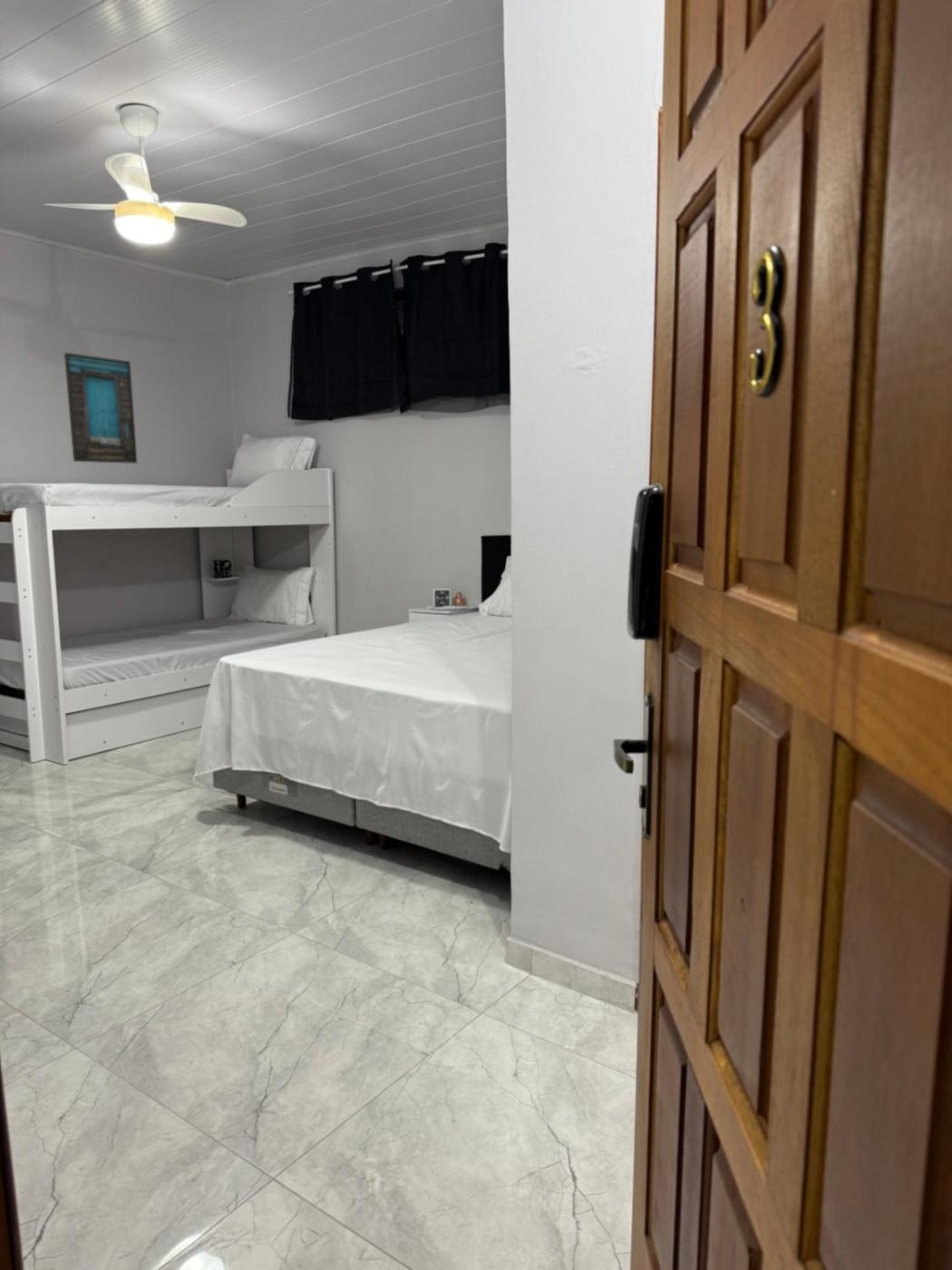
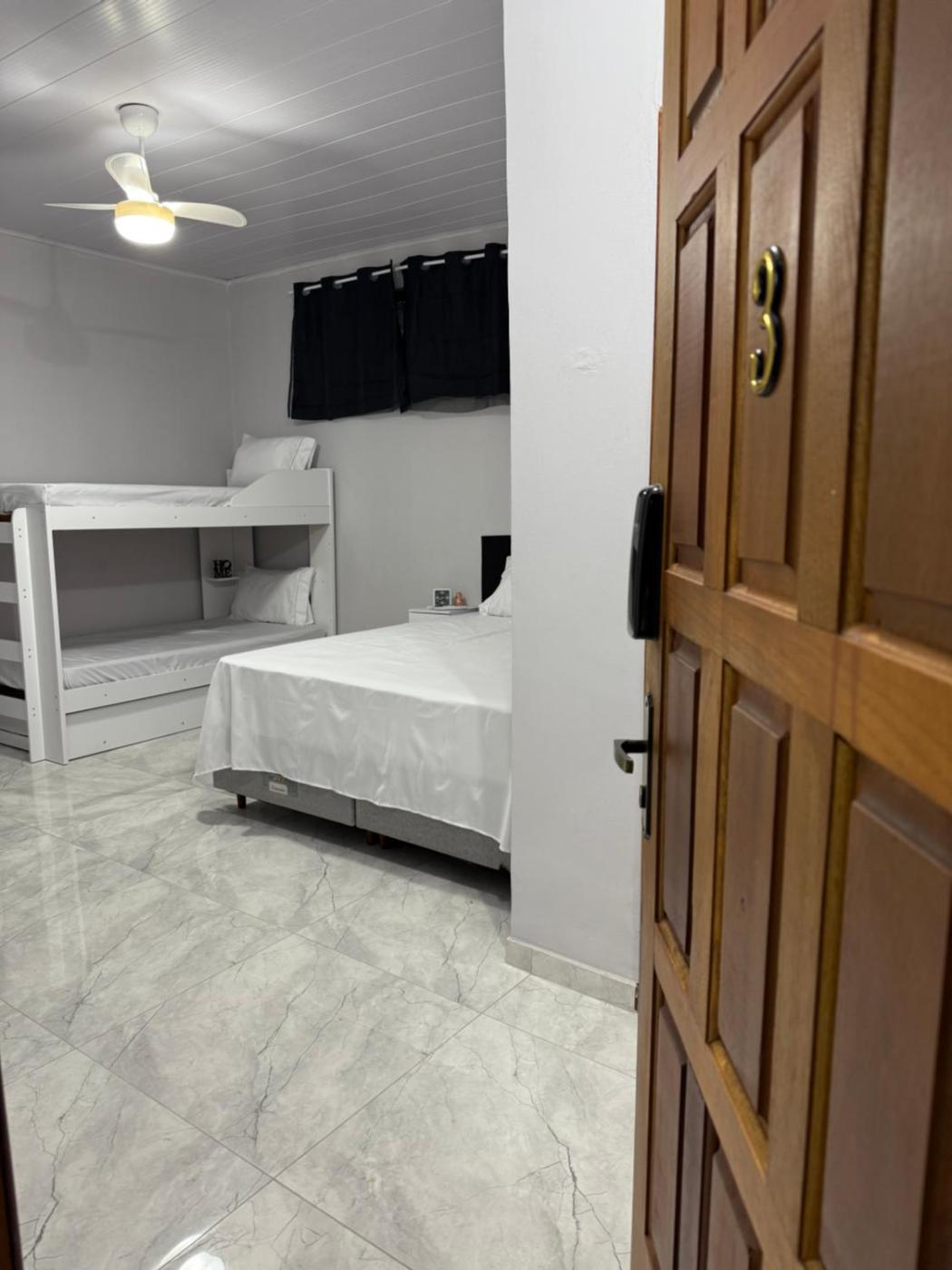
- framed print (102, 410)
